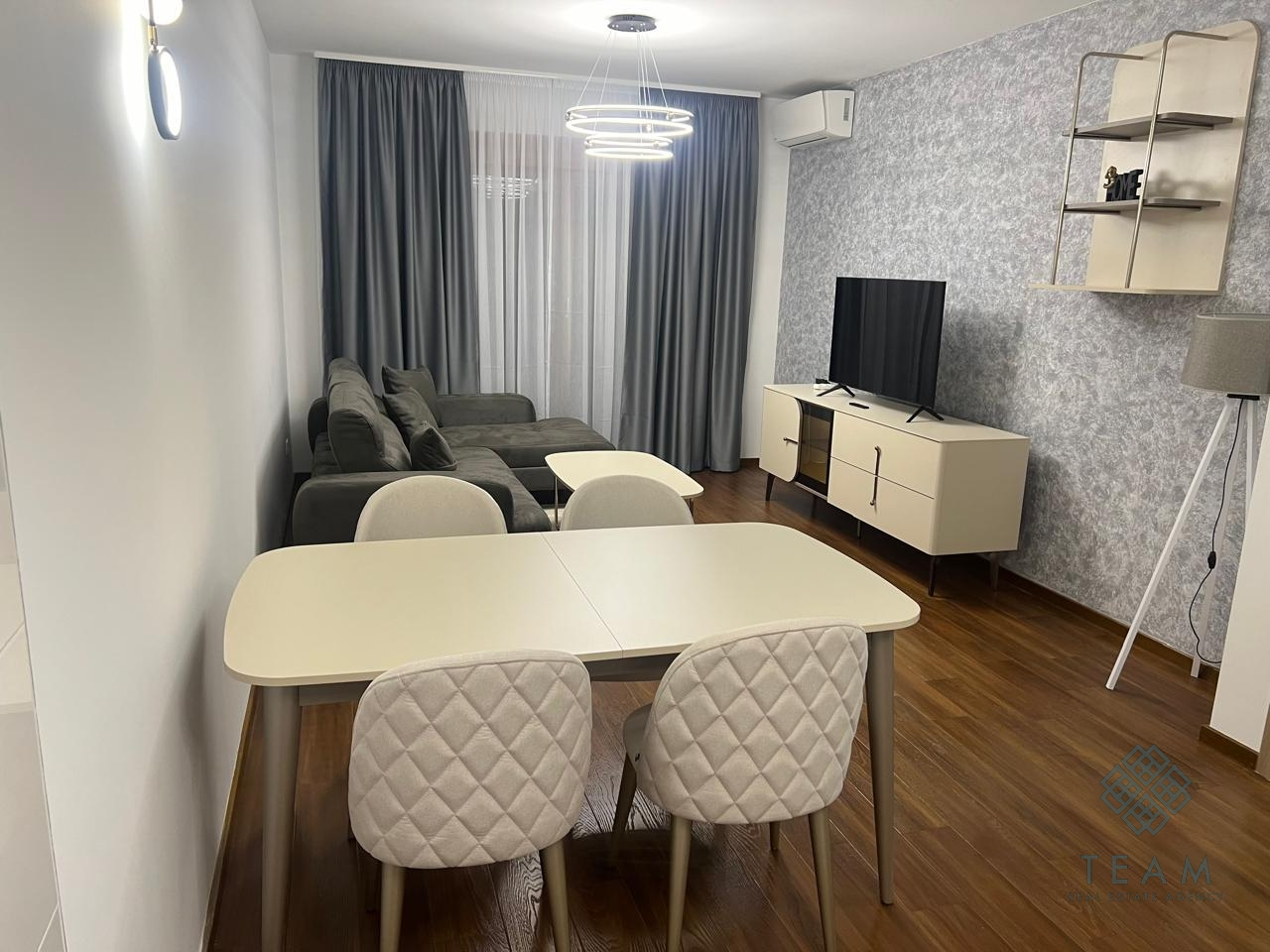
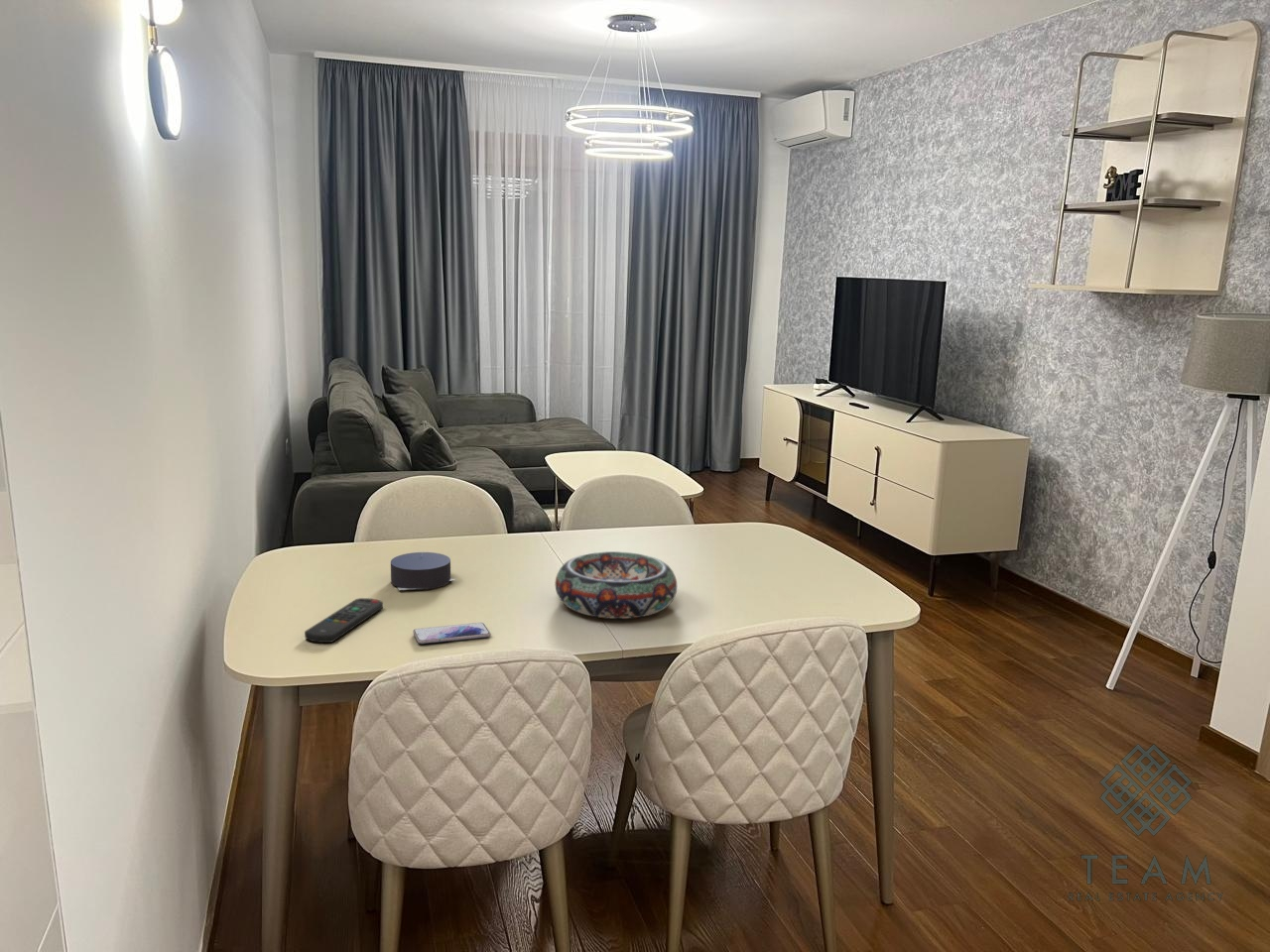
+ decorative bowl (616, 584)
+ candle (420, 568)
+ remote control (345, 619)
+ smartphone (451, 633)
